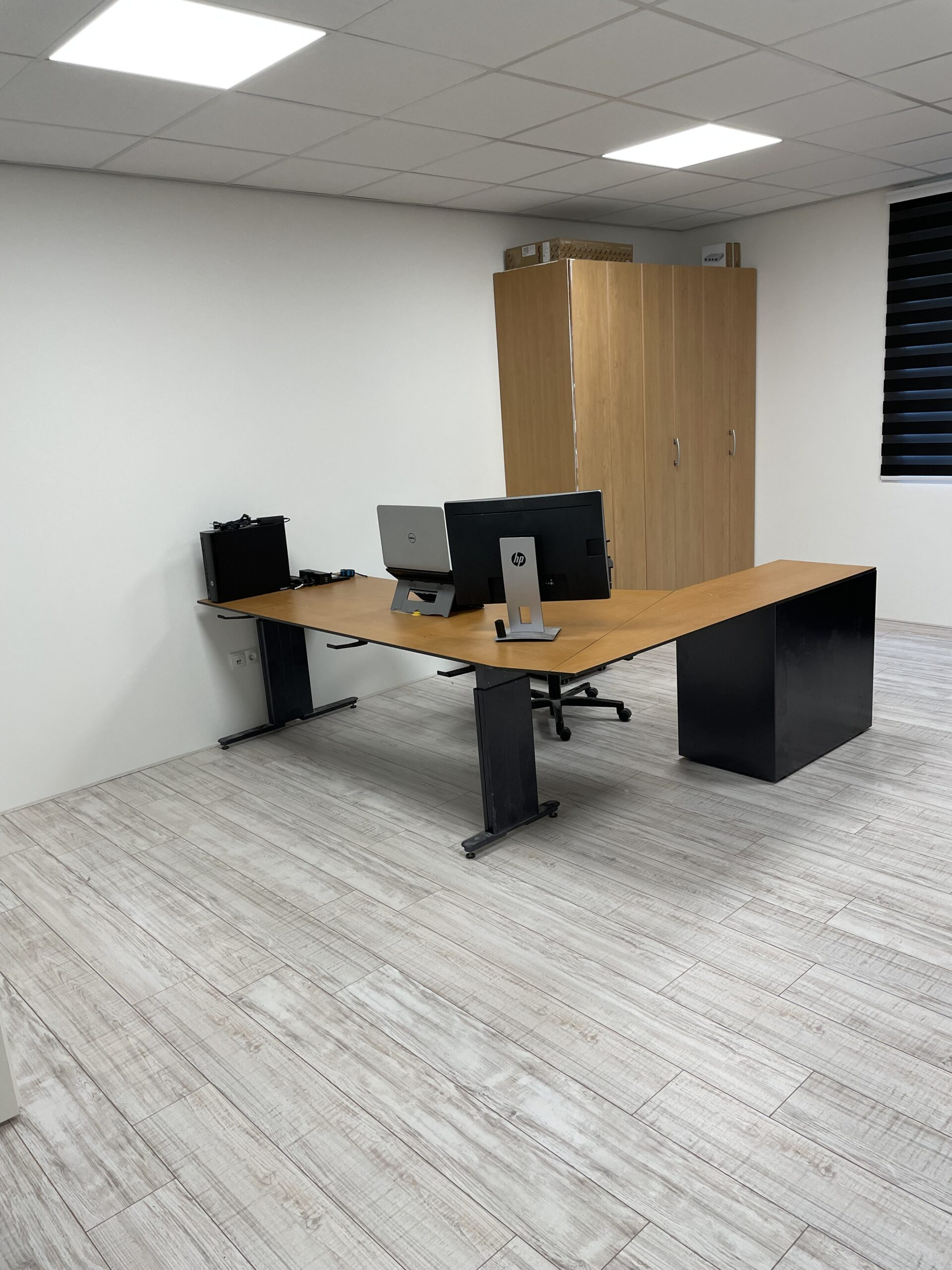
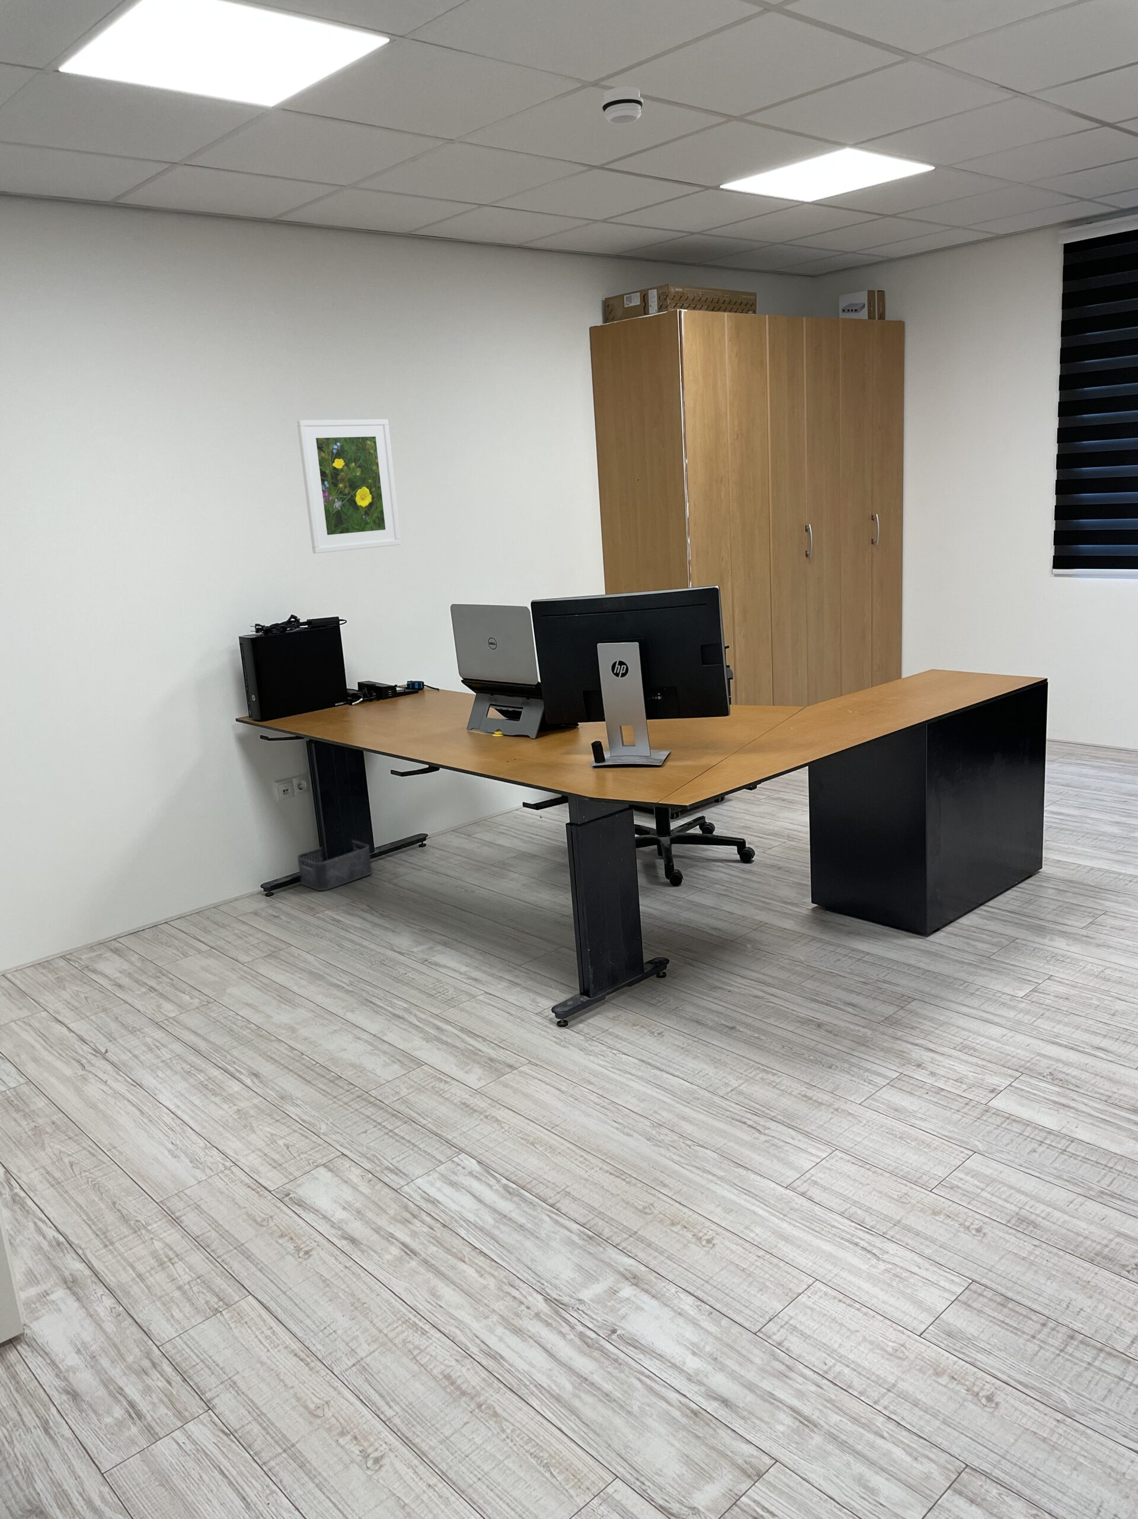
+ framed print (351, 484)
+ smoke detector (623, 105)
+ storage bin (335, 865)
